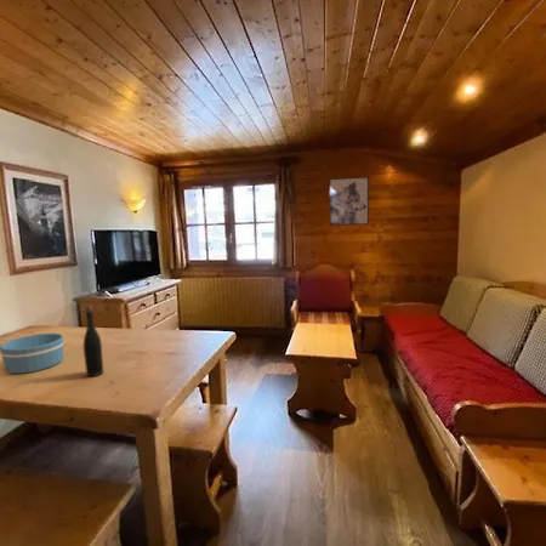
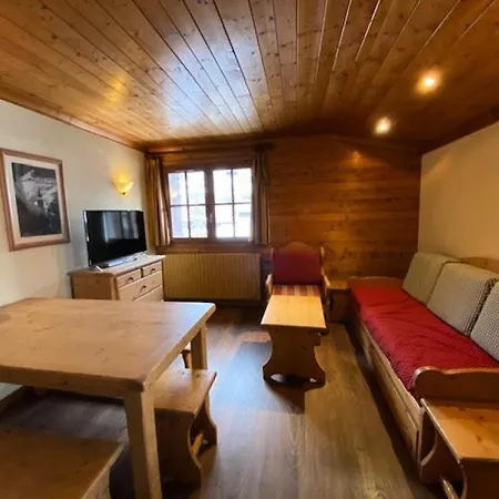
- wall art (348, 201)
- bowl (34, 352)
- bottle (91, 340)
